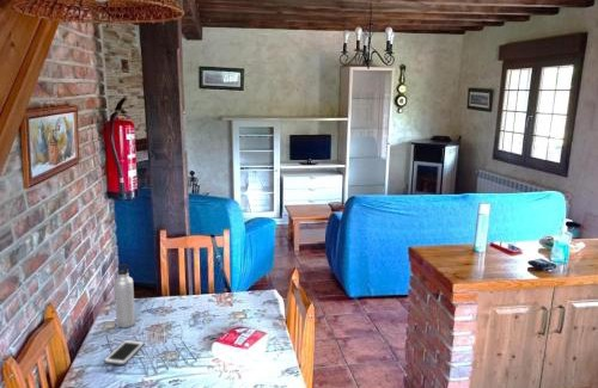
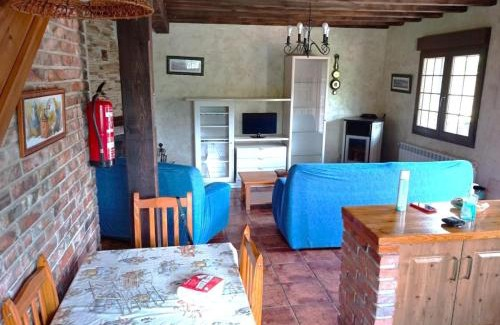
- cell phone (124, 351)
- water bottle (124, 294)
